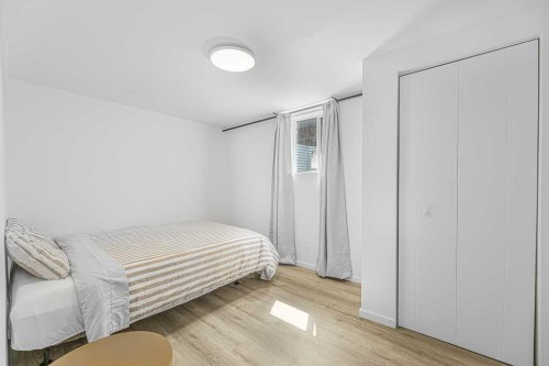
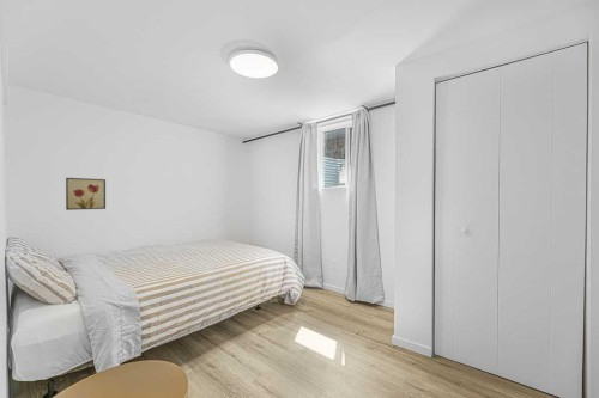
+ wall art (86, 194)
